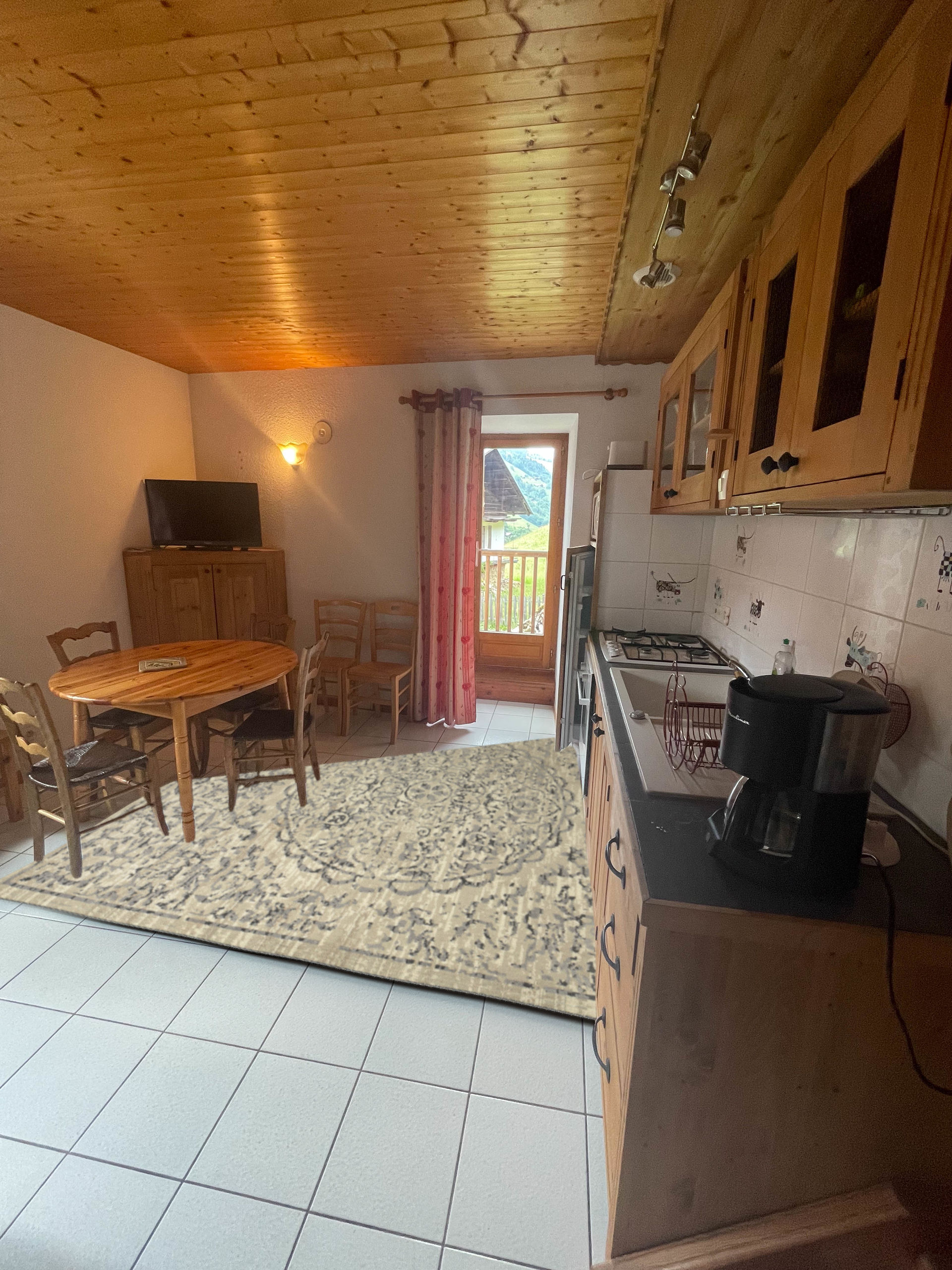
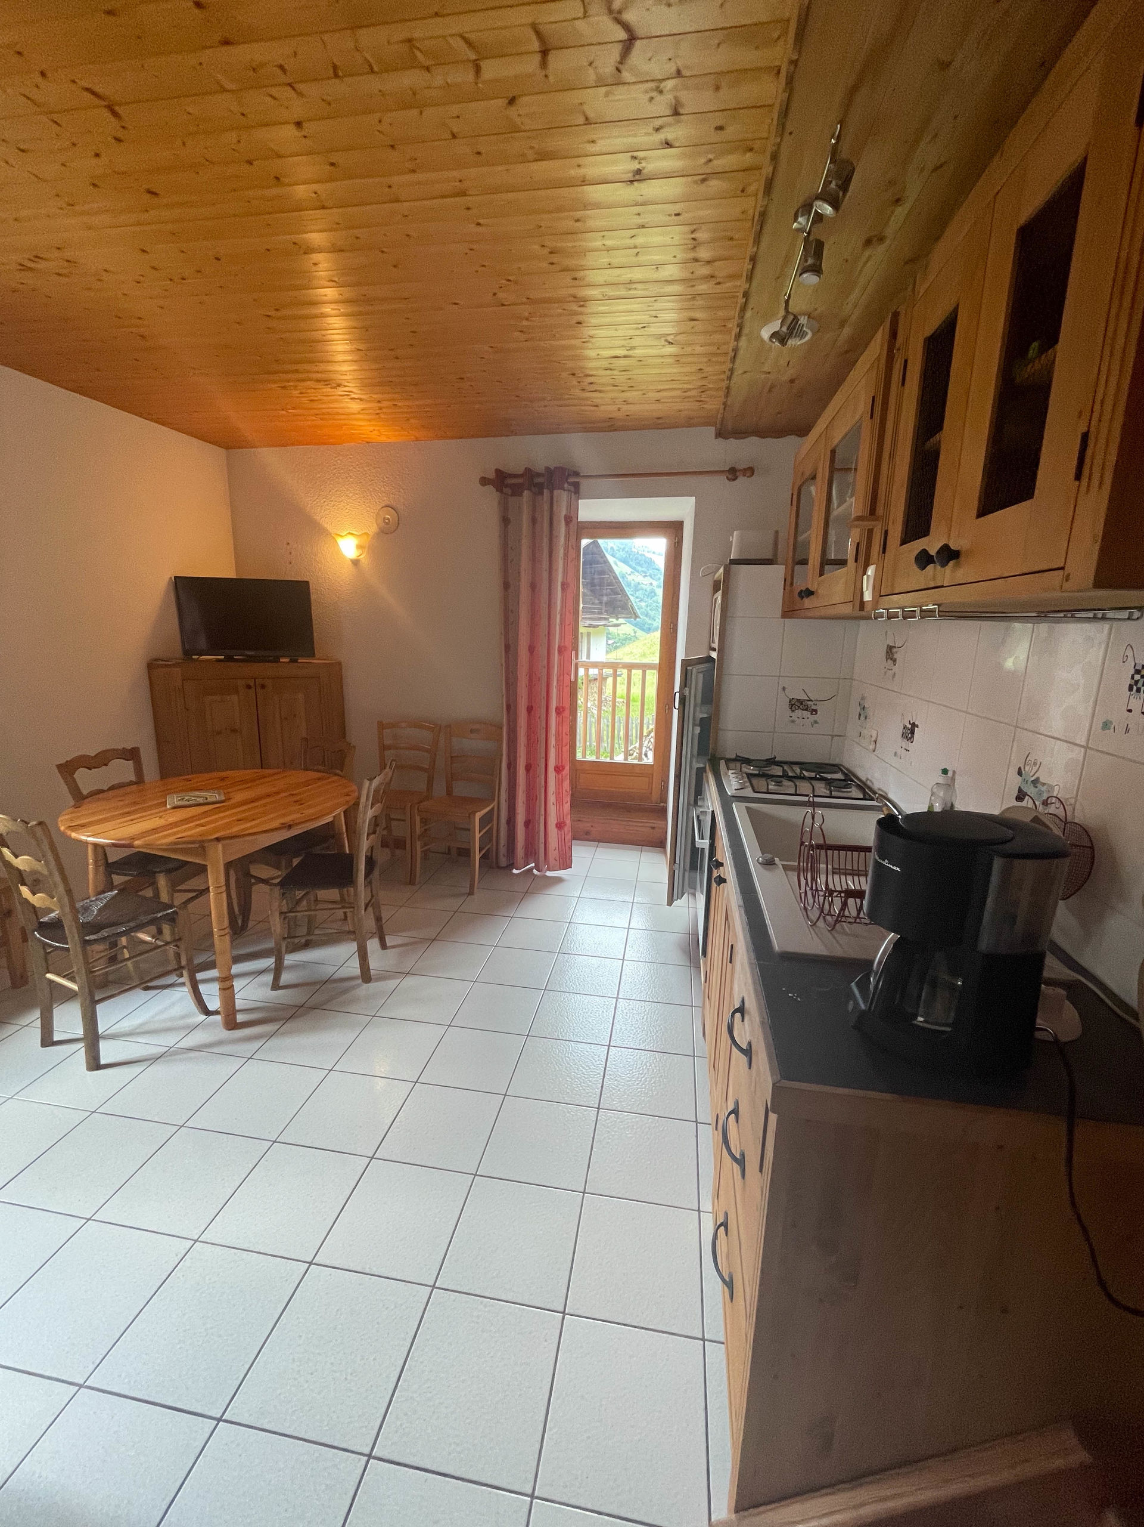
- rug (433, 791)
